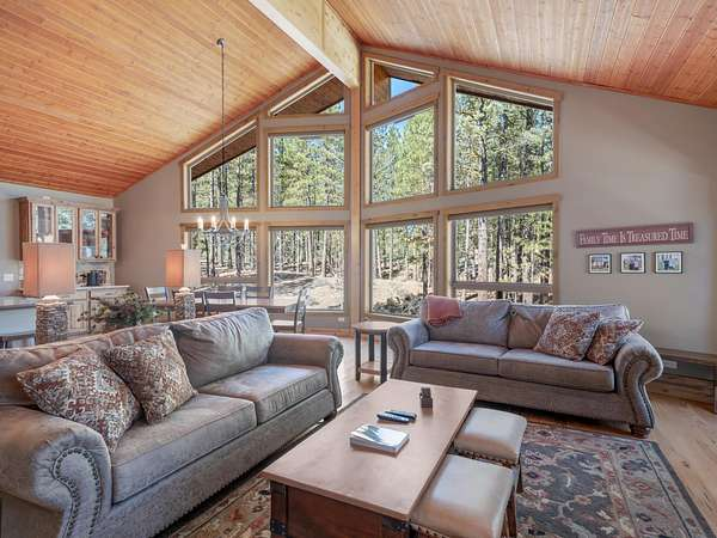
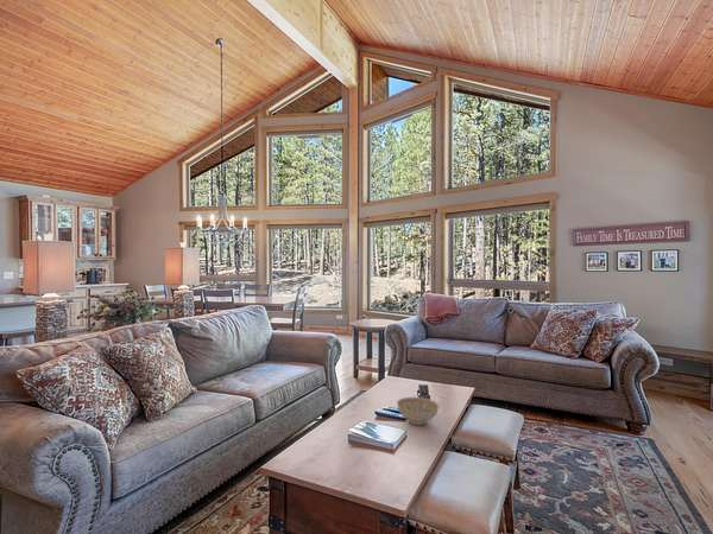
+ decorative bowl (417, 412)
